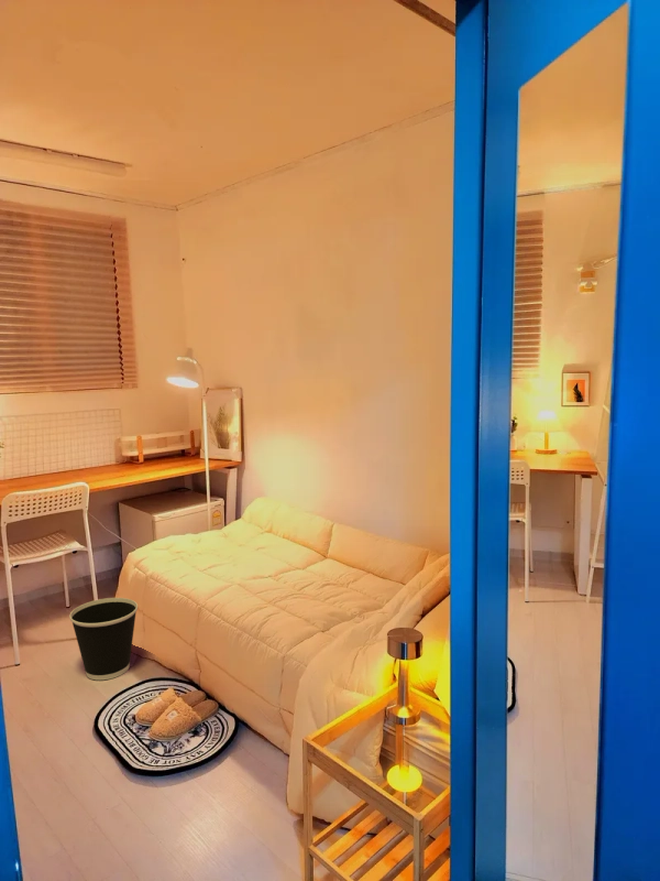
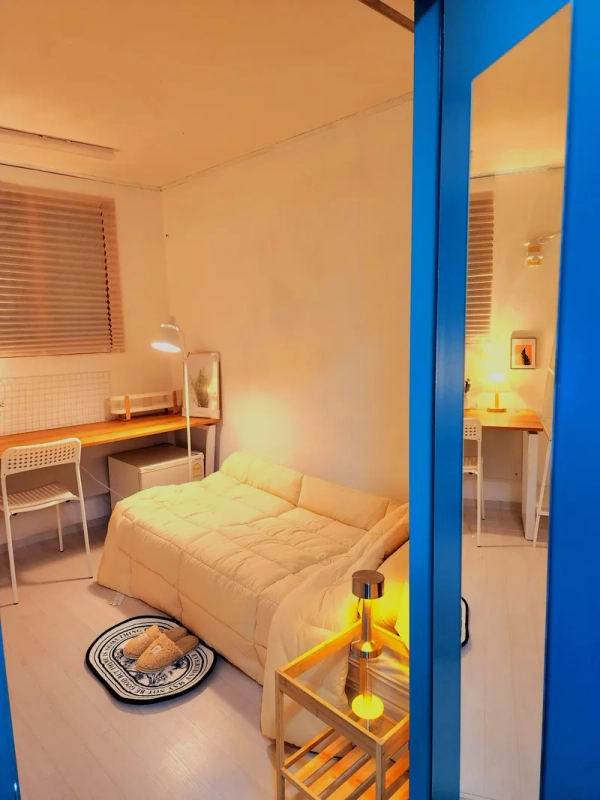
- wastebasket (106, 639)
